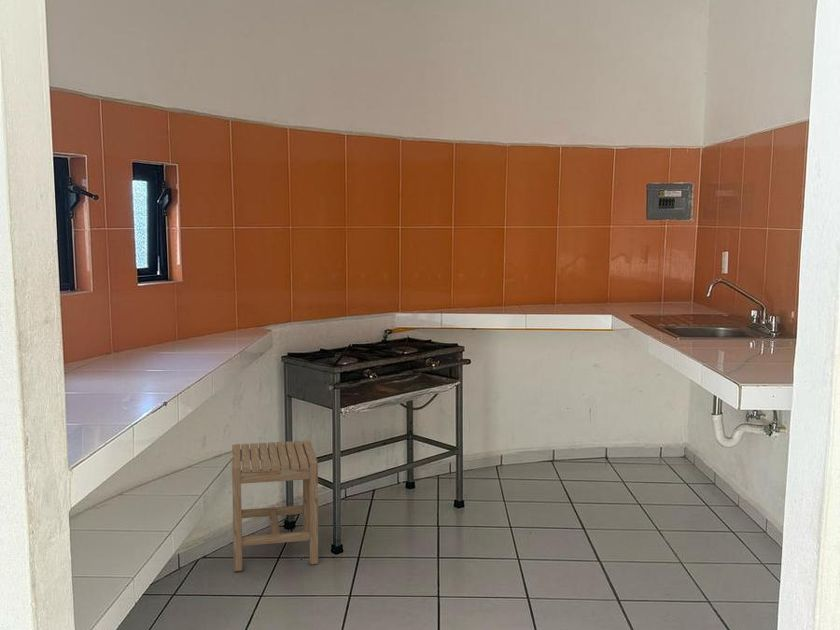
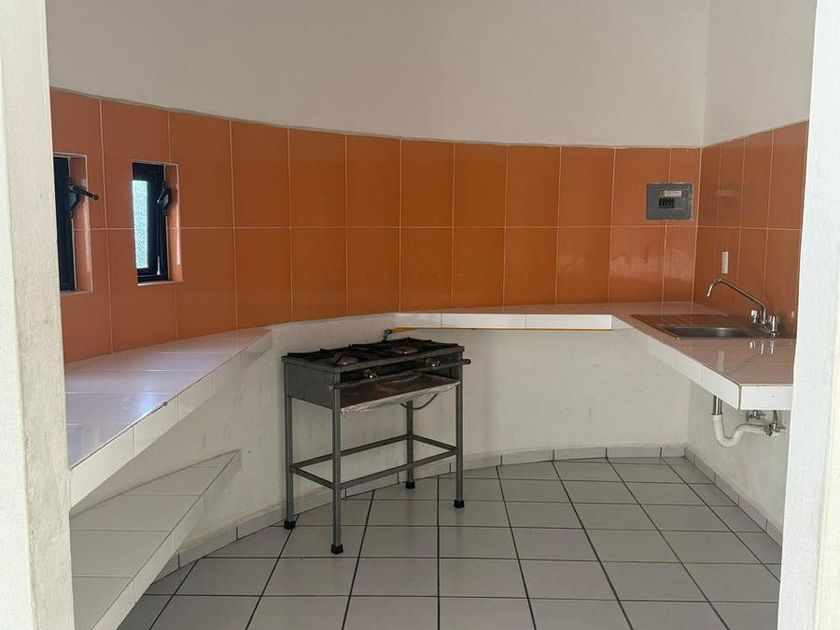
- stool (274, 507)
